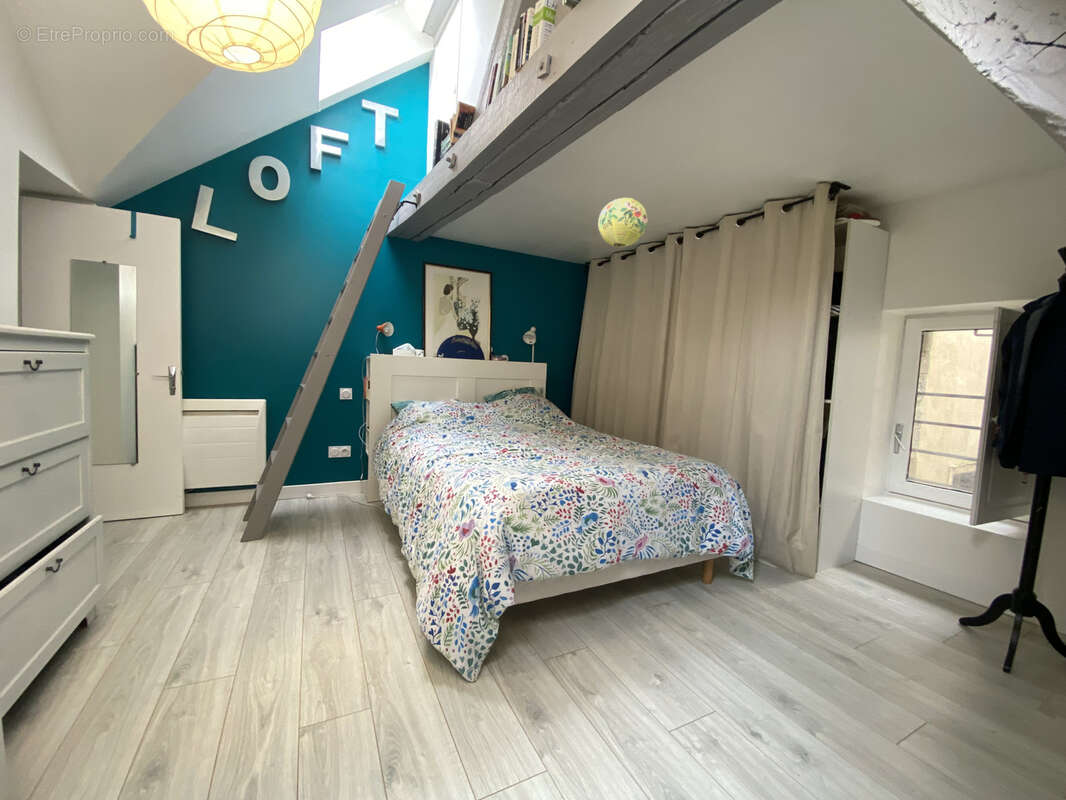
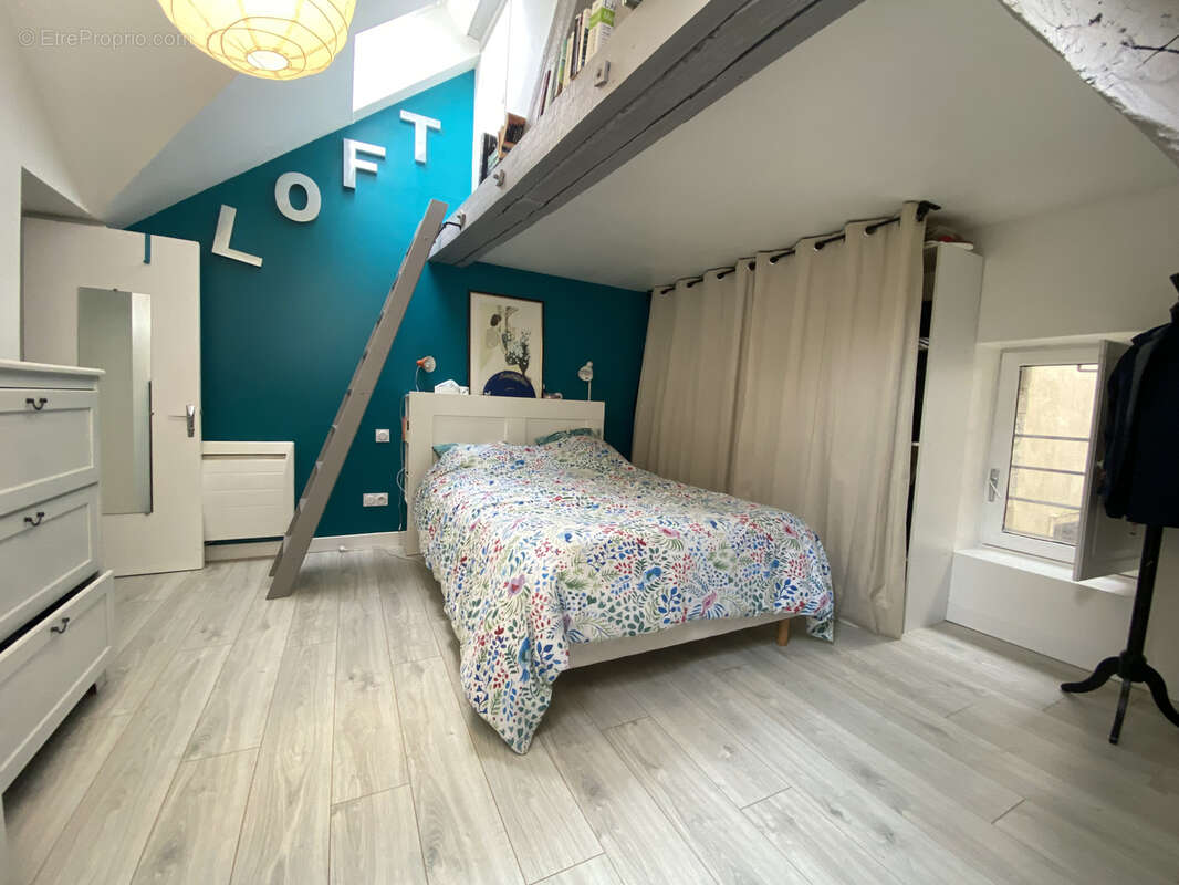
- paper lantern (622, 223)
